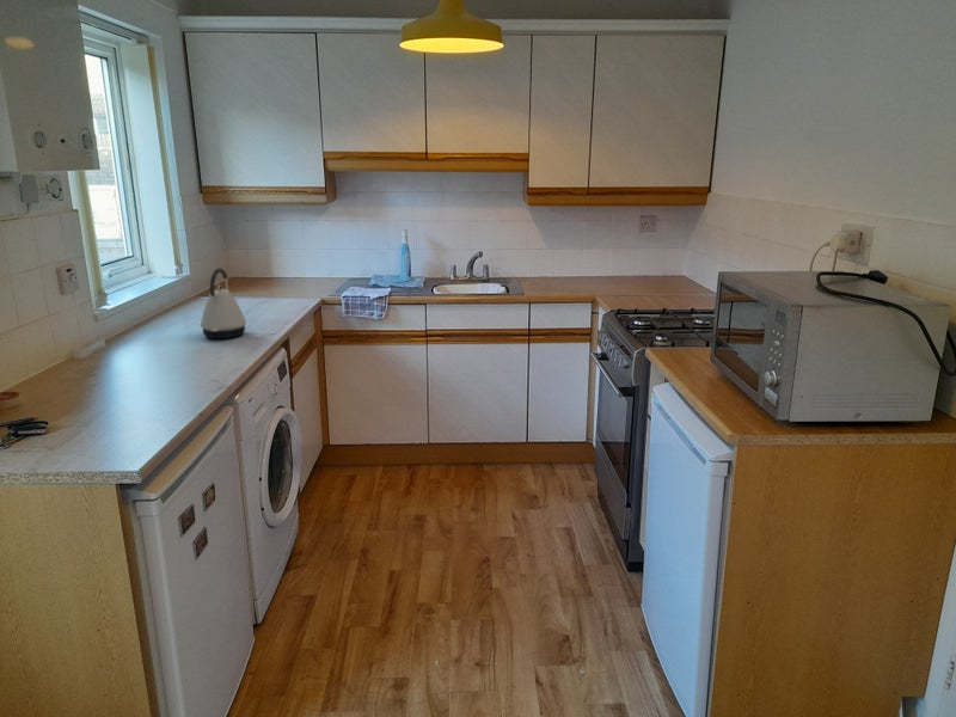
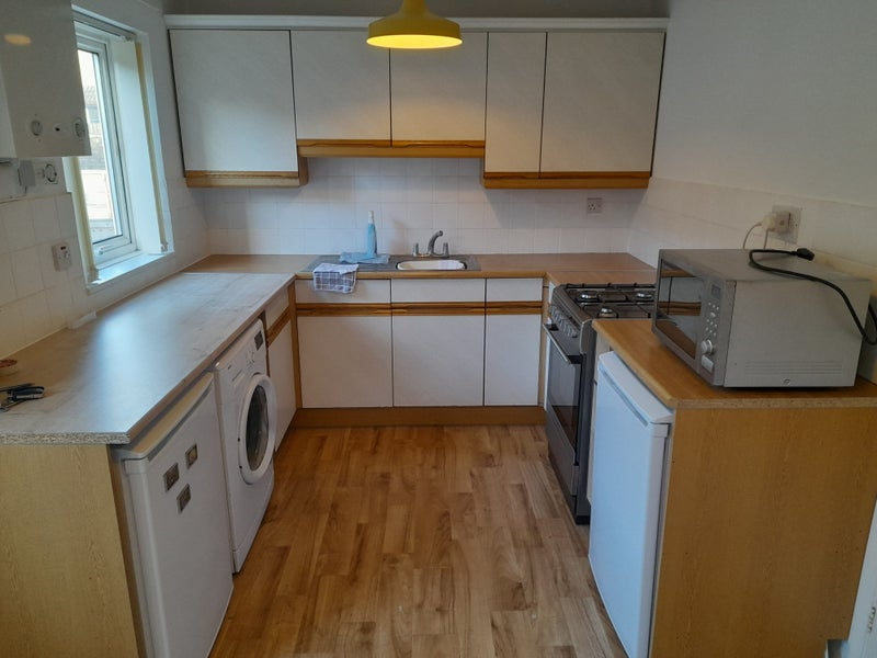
- kettle (221, 301)
